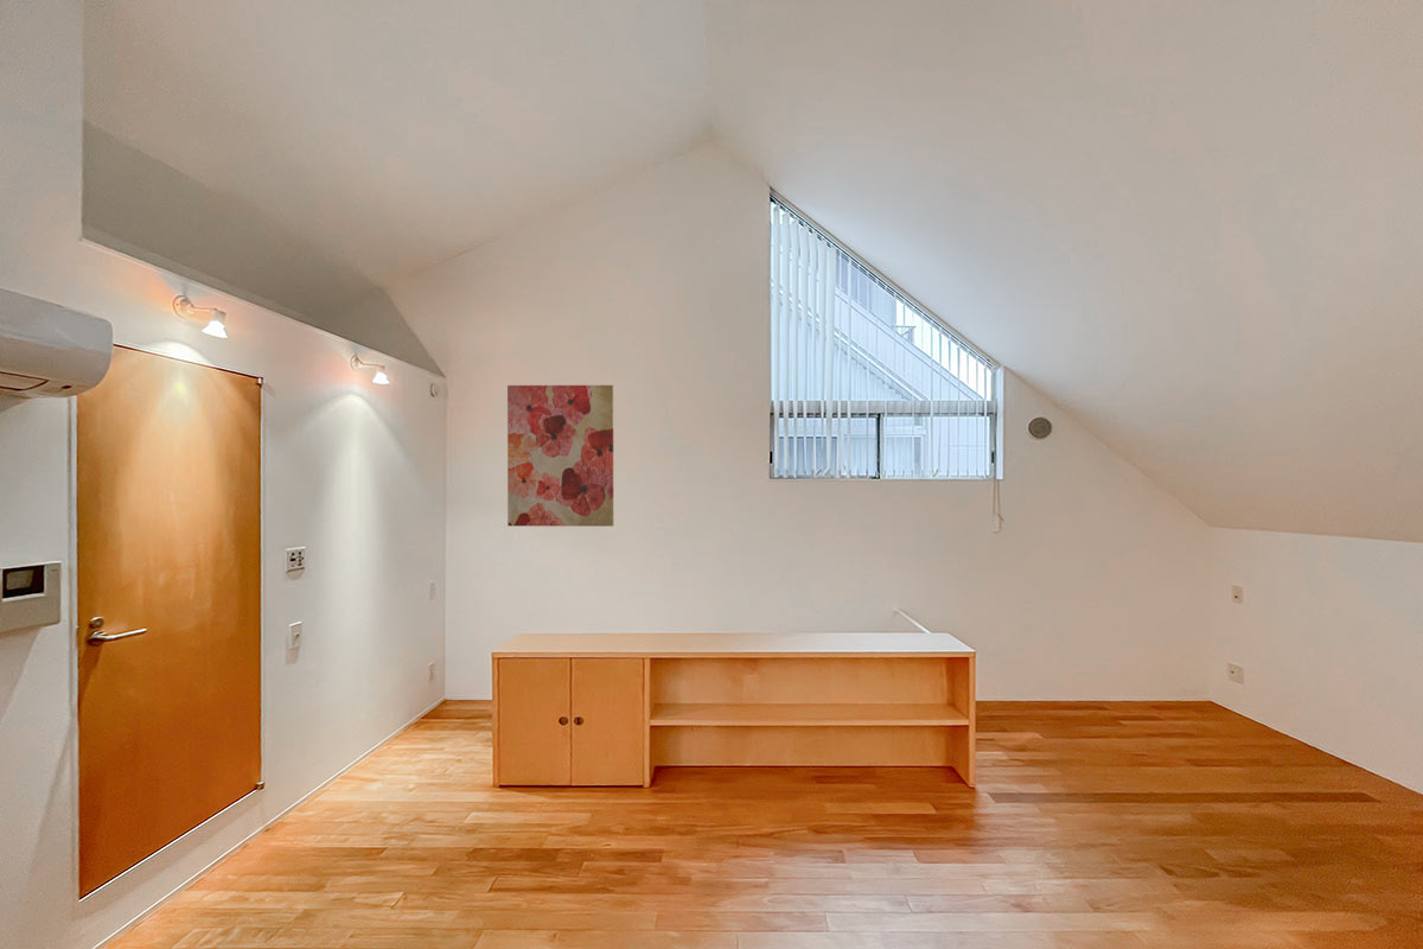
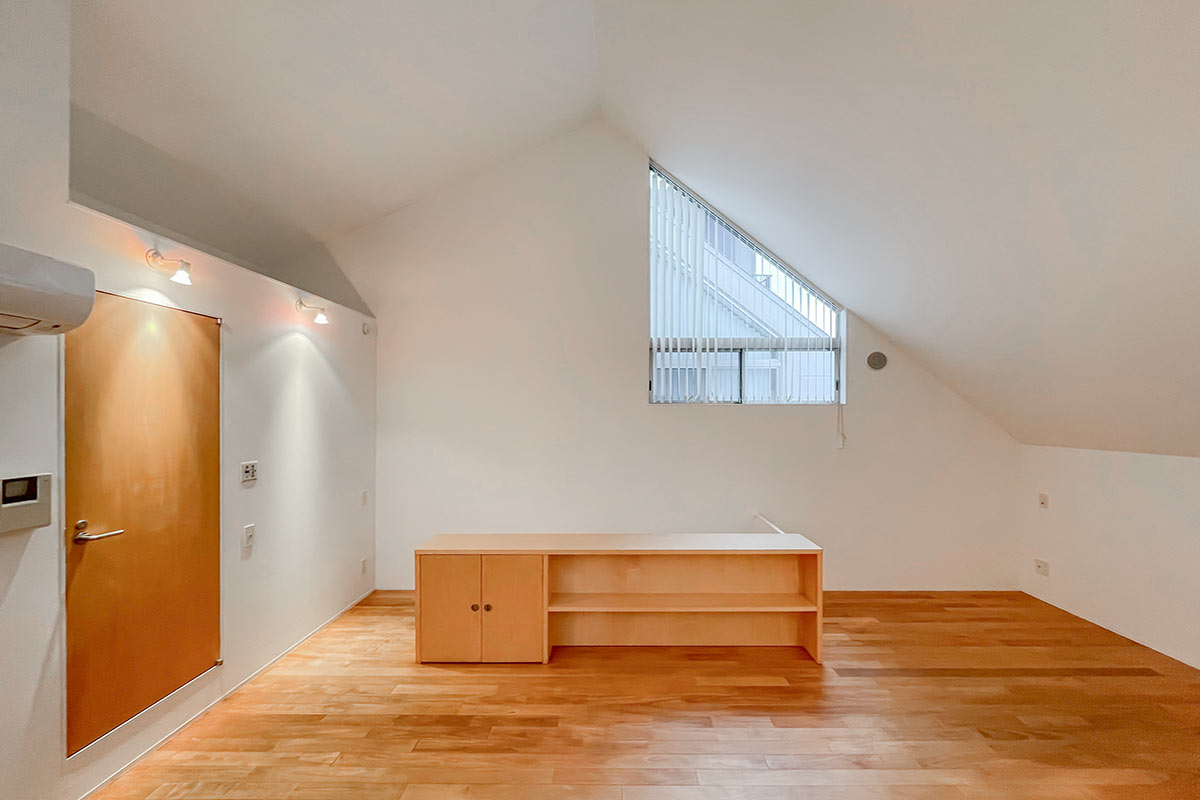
- wall art (560, 456)
